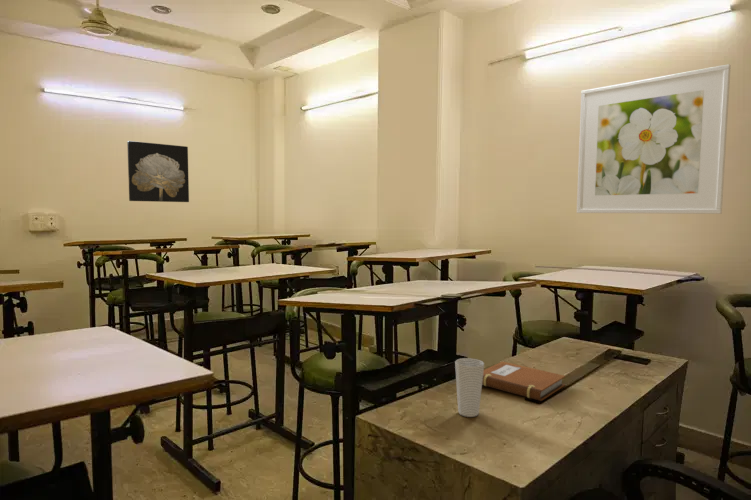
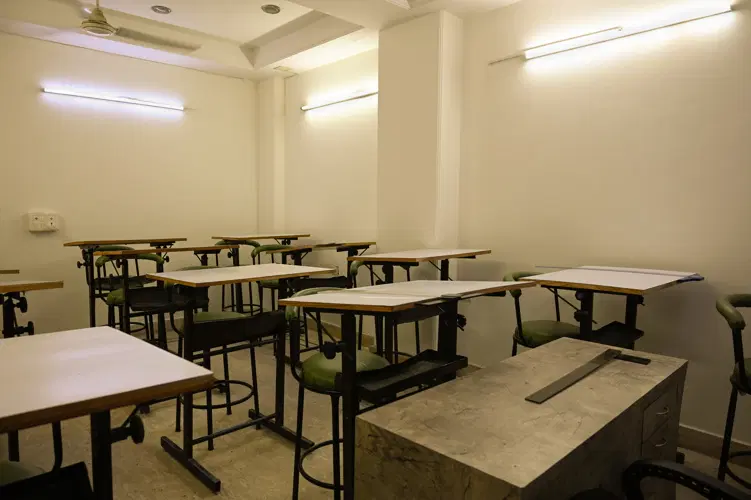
- cup (469, 387)
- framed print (645, 146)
- notebook (517, 379)
- wall art (159, 172)
